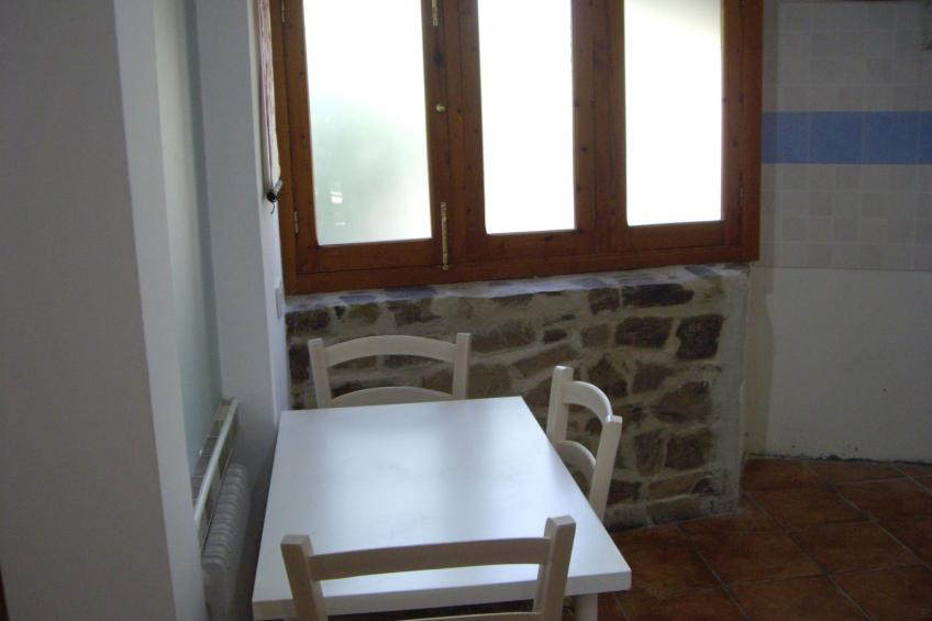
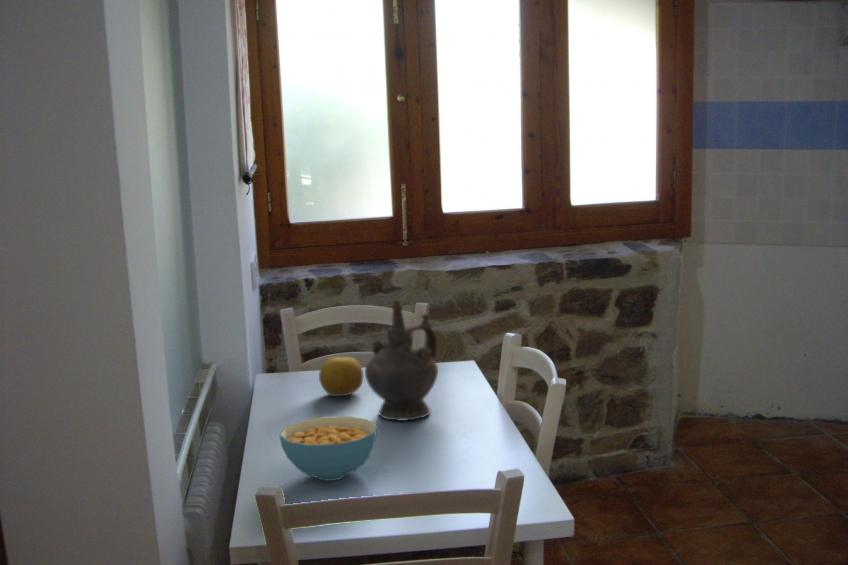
+ fruit (341, 376)
+ cereal bowl (330, 452)
+ ceremonial vessel (403, 357)
